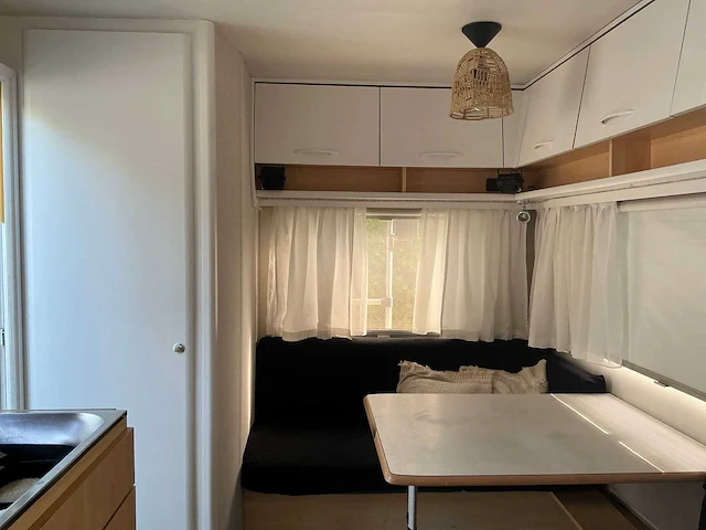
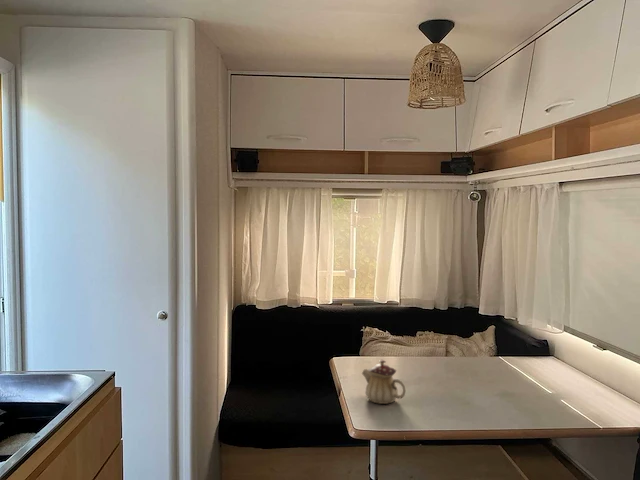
+ teapot (383, 380)
